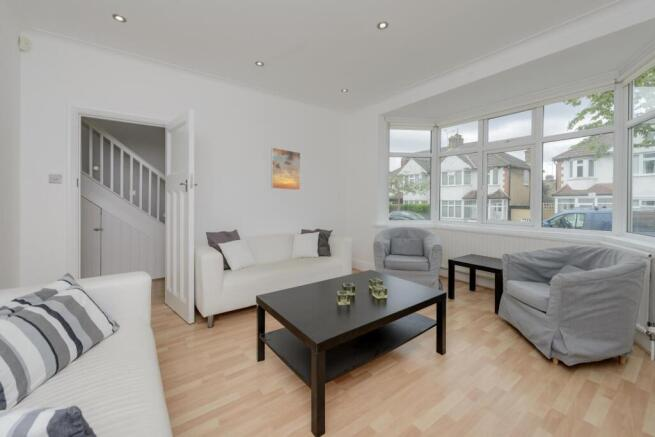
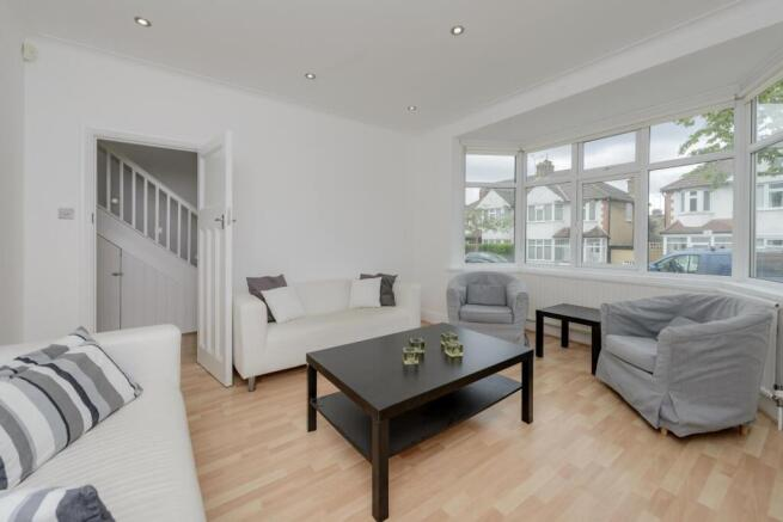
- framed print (286, 169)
